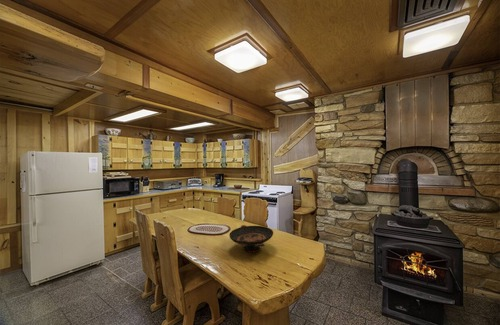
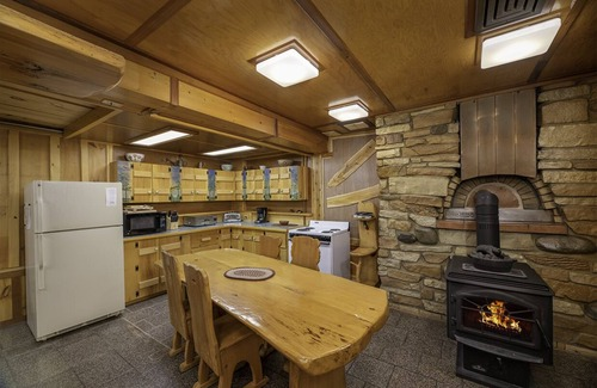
- decorative bowl (251, 240)
